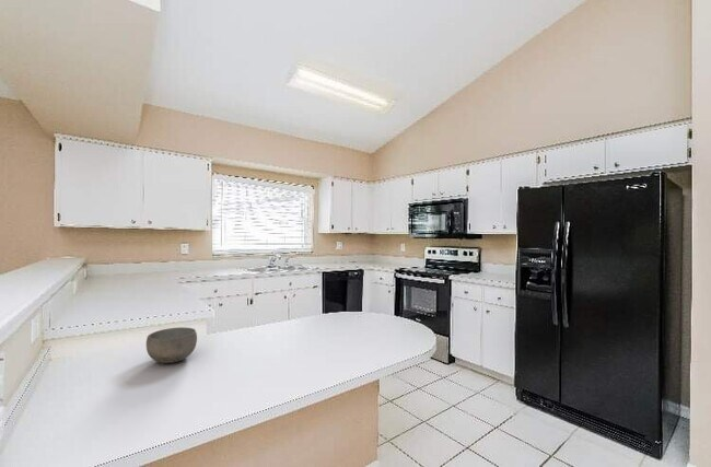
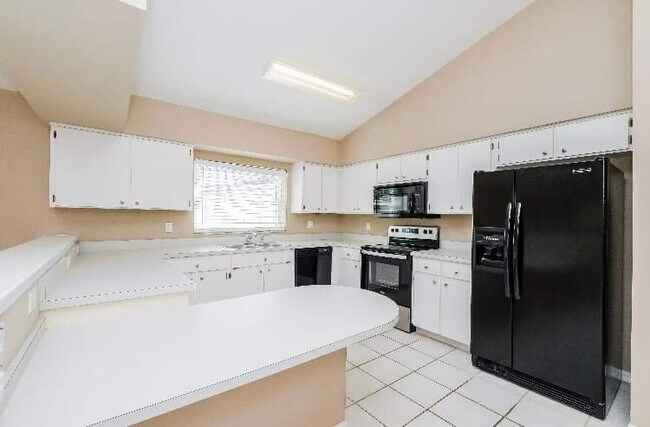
- bowl (172, 346)
